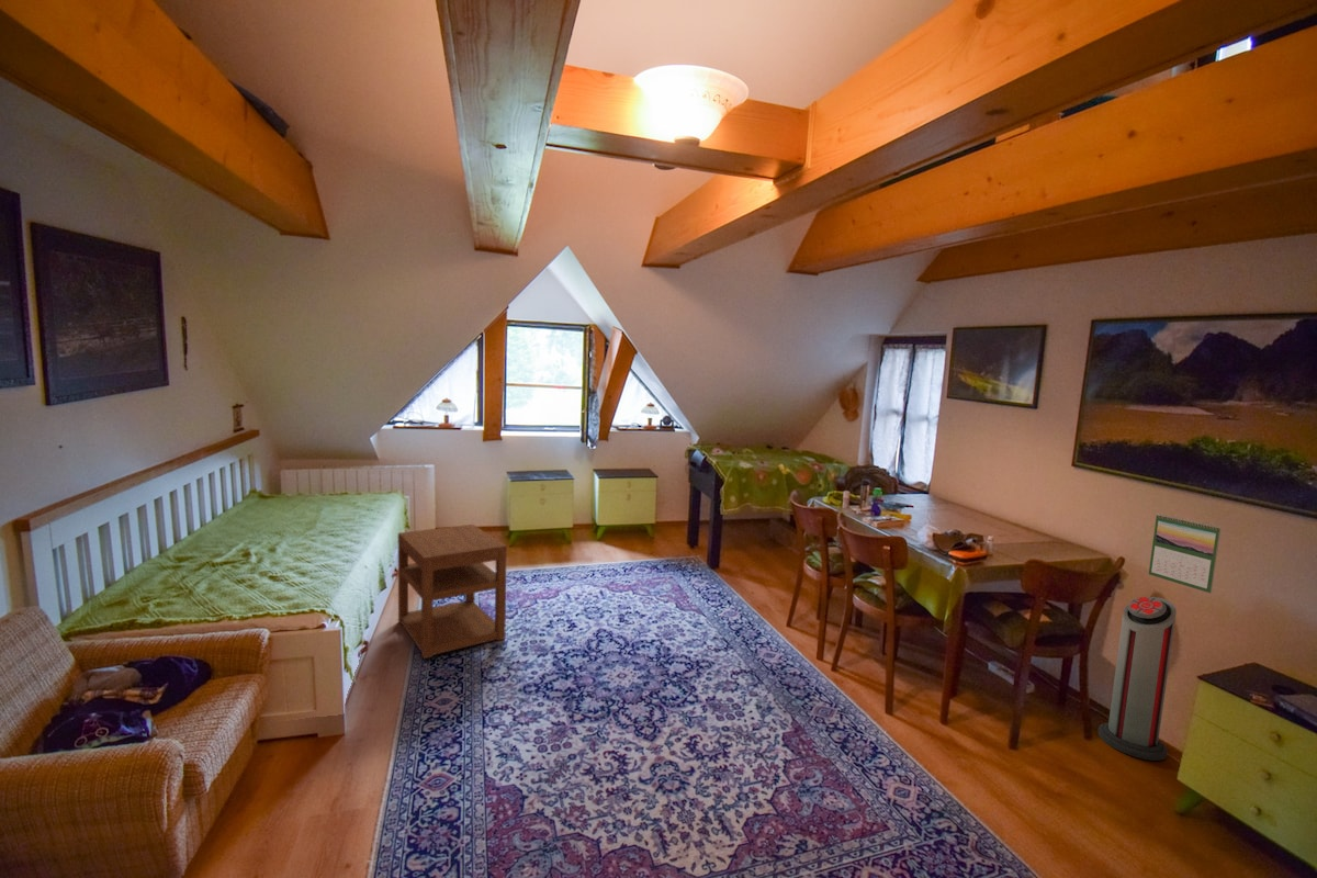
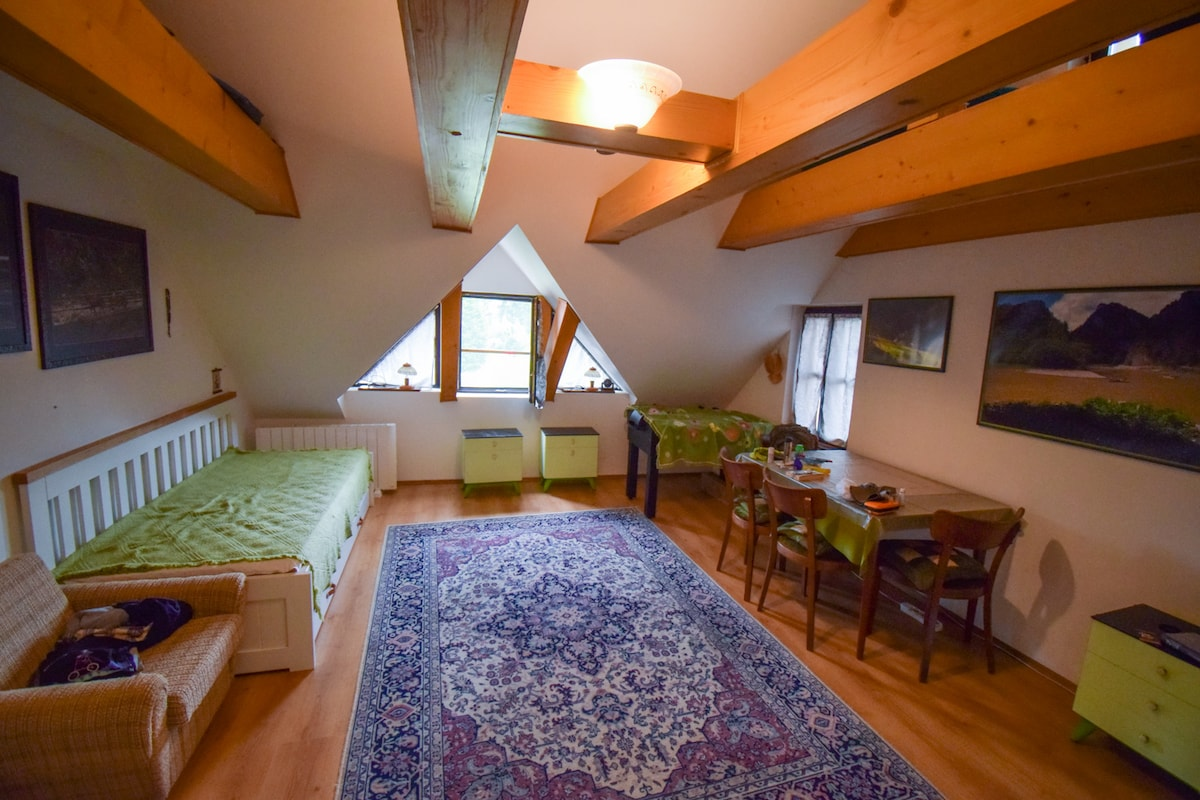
- calendar (1183, 551)
- nightstand (450, 585)
- air purifier (1140, 672)
